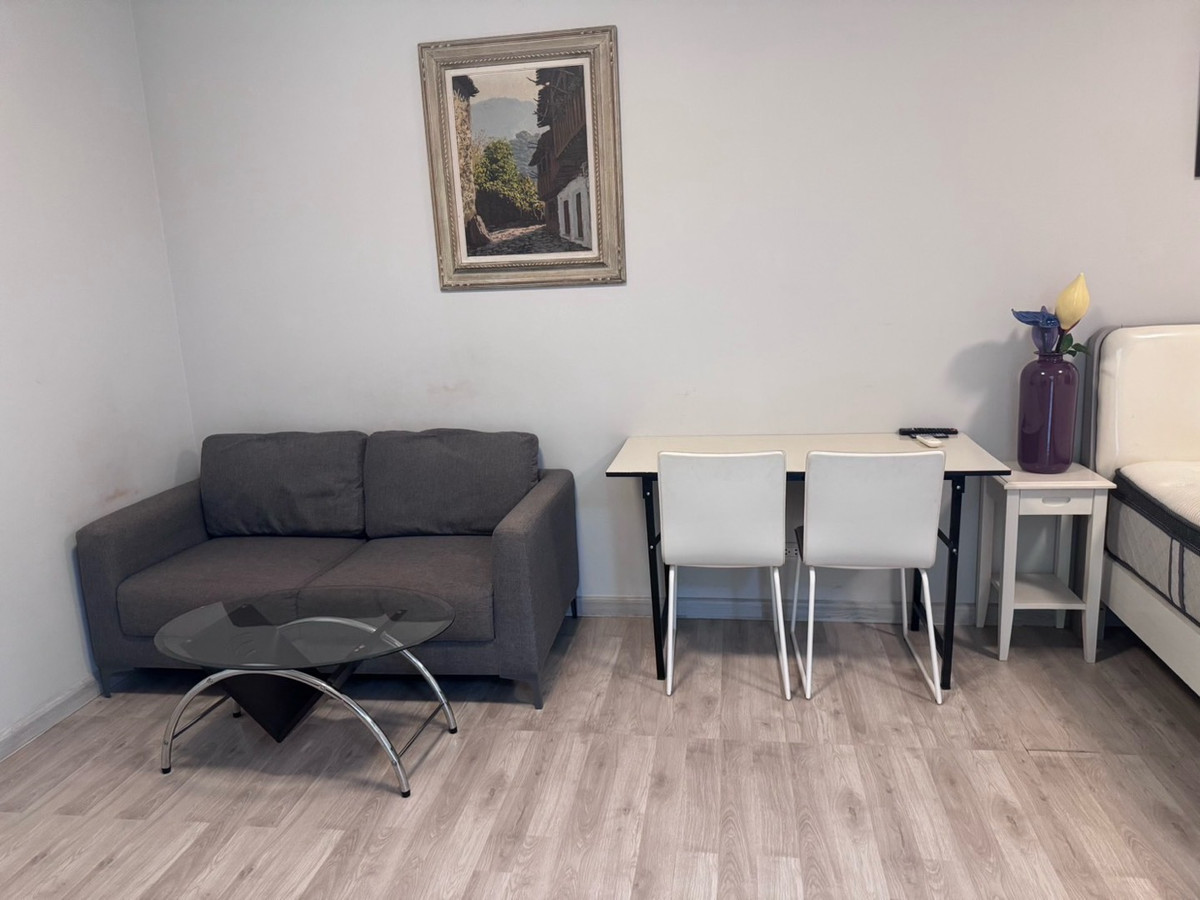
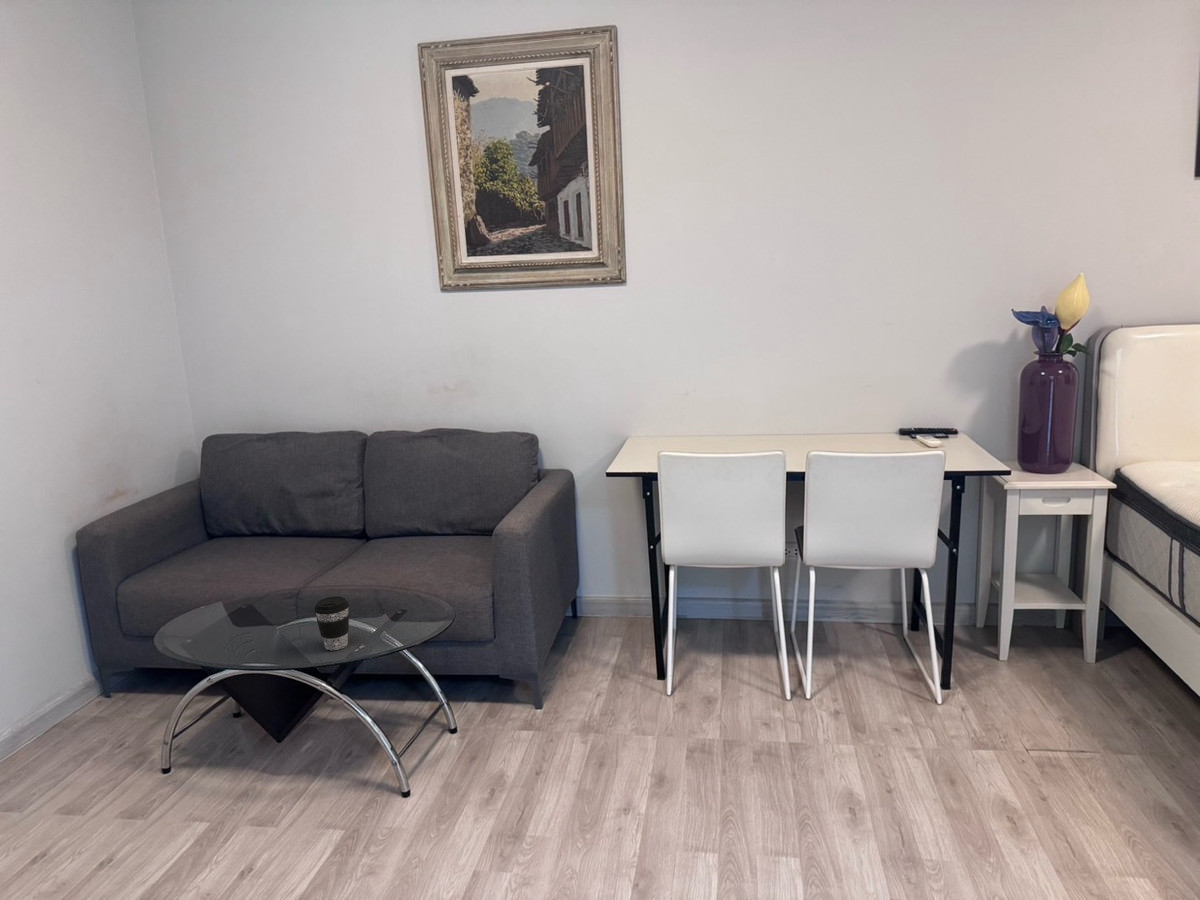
+ coffee cup (333, 623)
